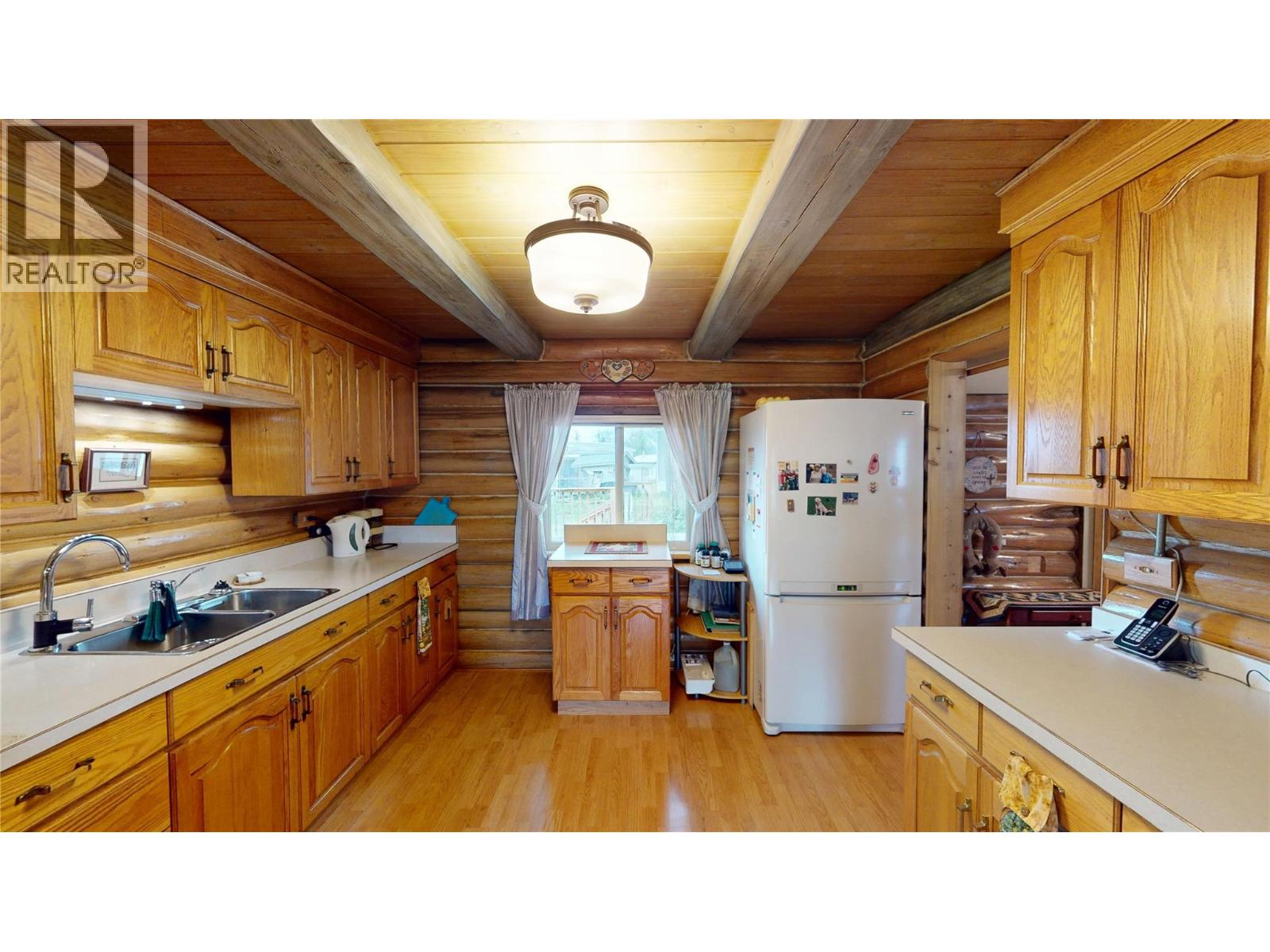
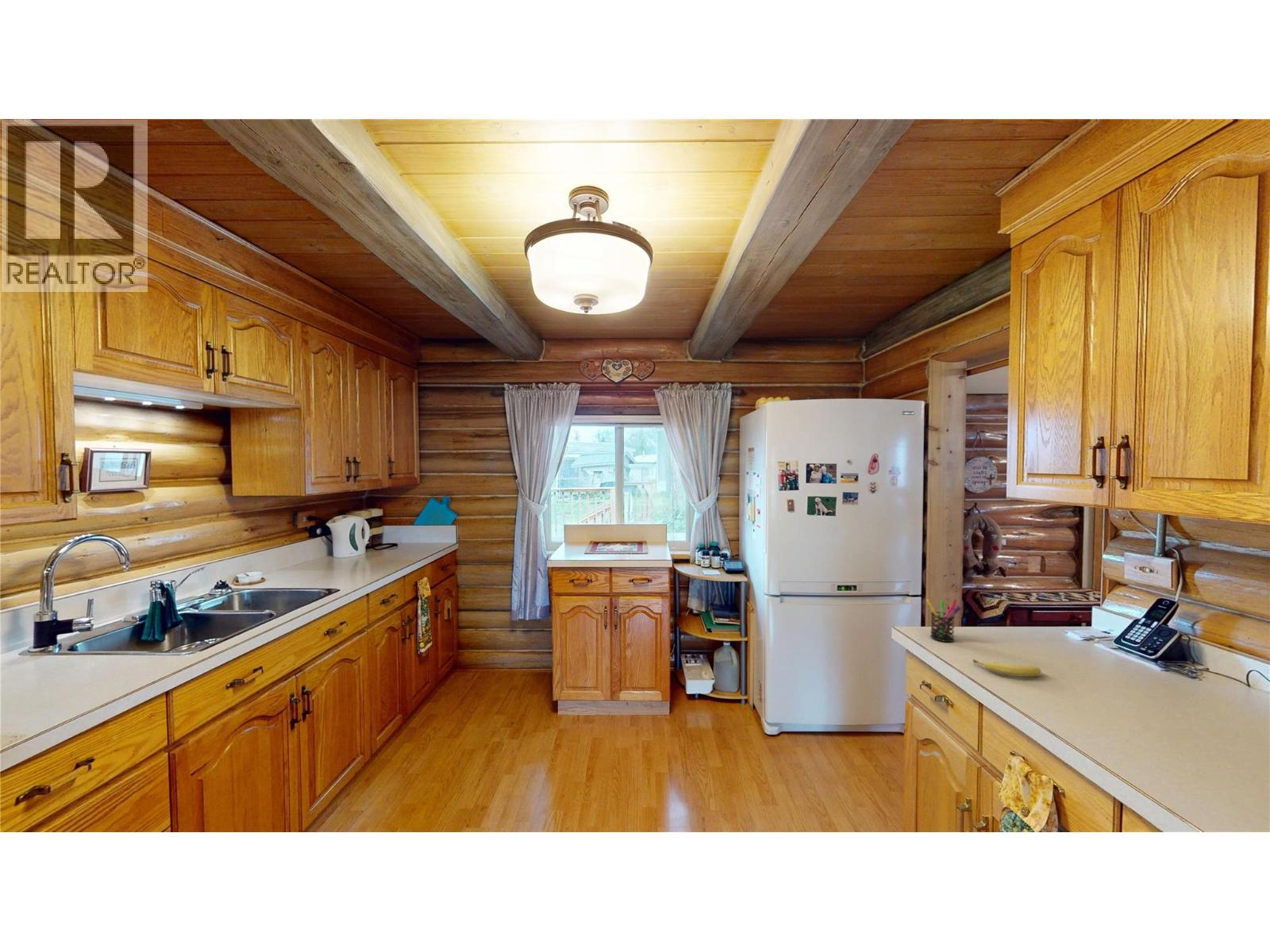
+ pen holder (944, 617)
+ fruit (1008, 666)
